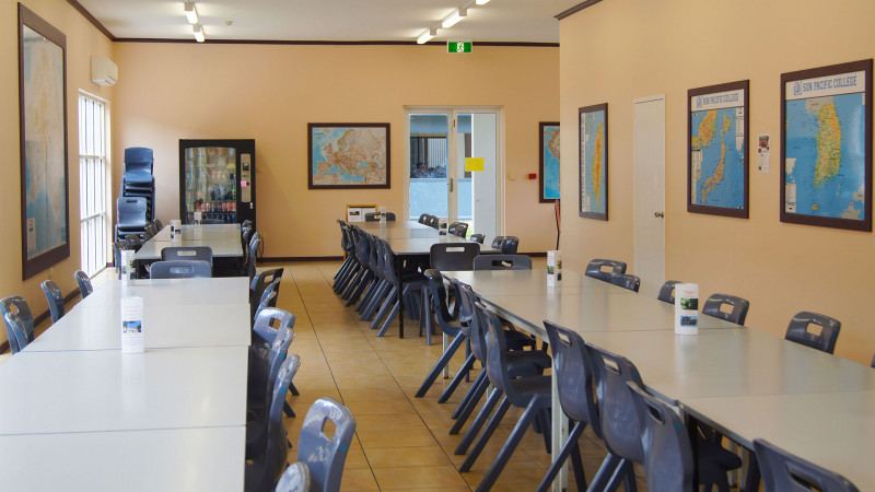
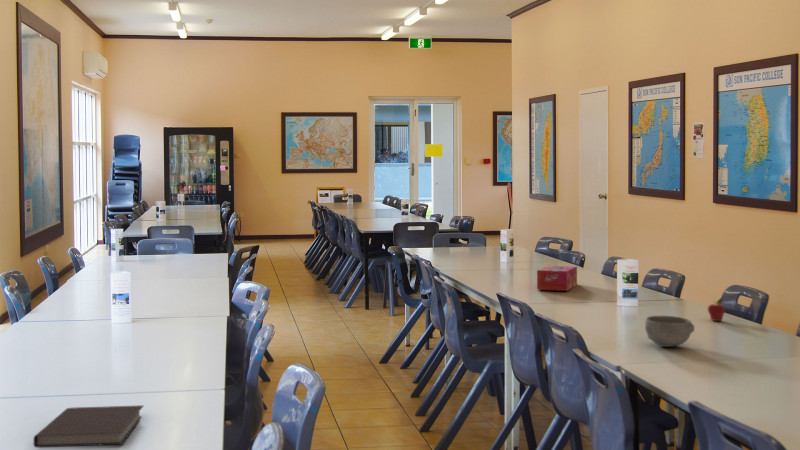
+ bowl (667, 332)
+ fruit (716, 309)
+ tissue box (557, 277)
+ notebook (92, 425)
